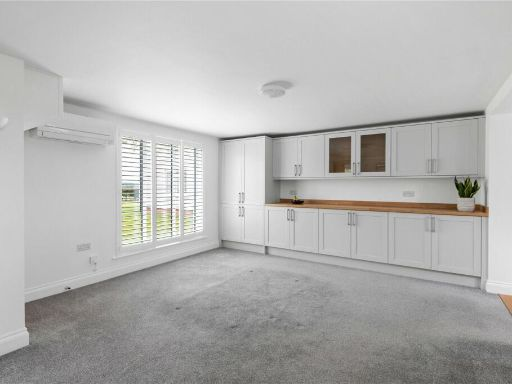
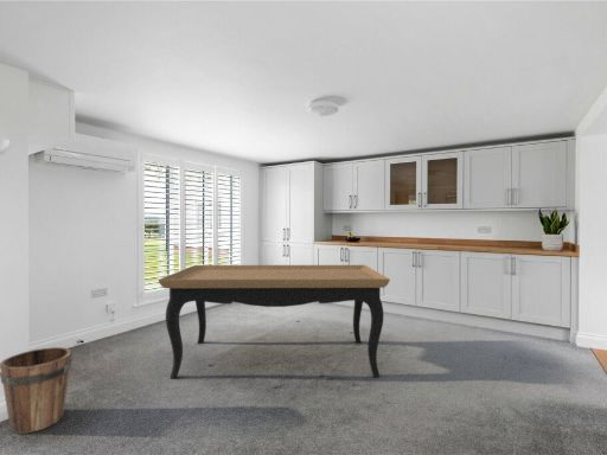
+ dining table (277, 306)
+ bucket (37, 389)
